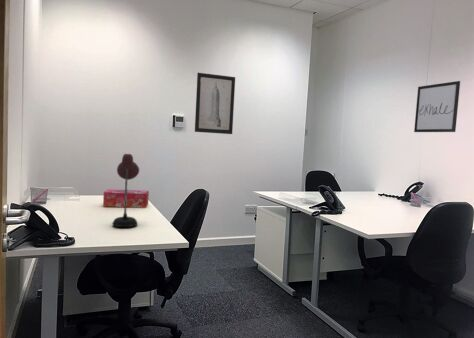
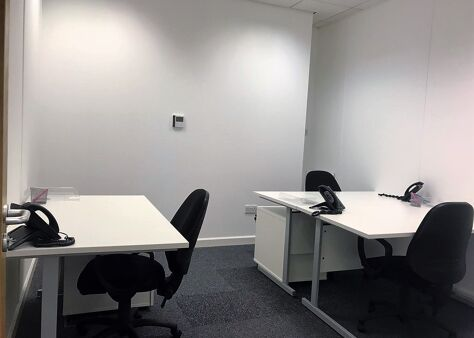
- wall art (435, 108)
- desk lamp (126, 189)
- wall art (215, 104)
- tissue box (127, 198)
